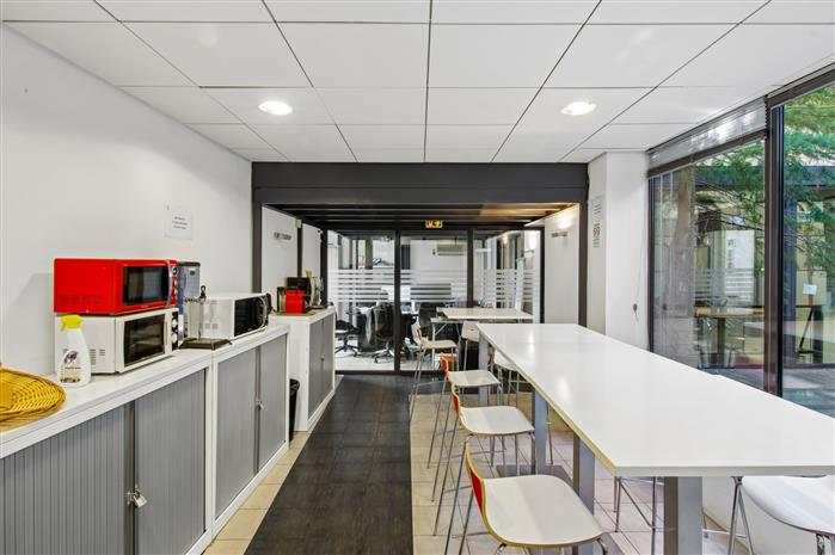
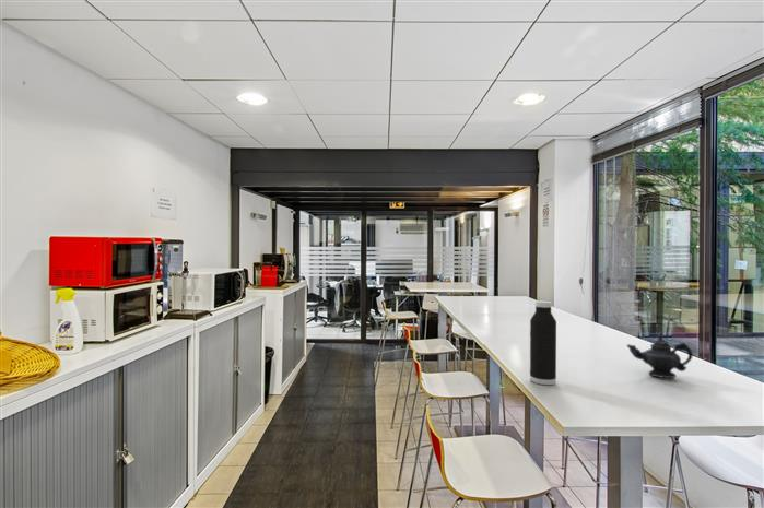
+ teapot (658, 353)
+ water bottle (542, 341)
